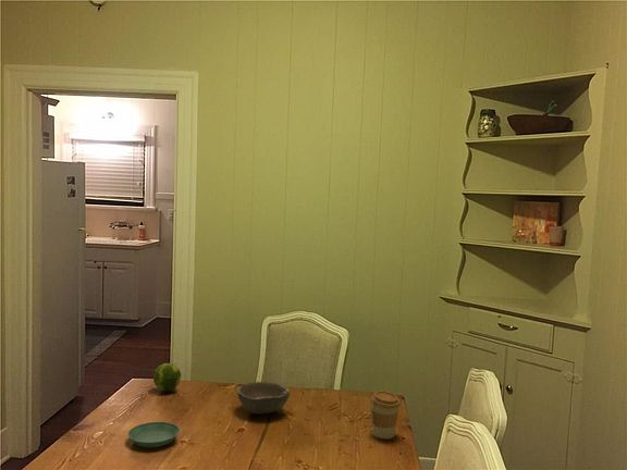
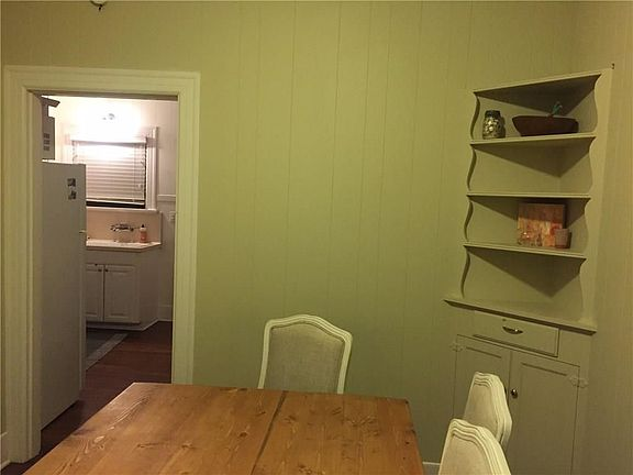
- coffee cup (384, 413)
- bowl (262, 399)
- fruit (167, 376)
- saucer (153, 435)
